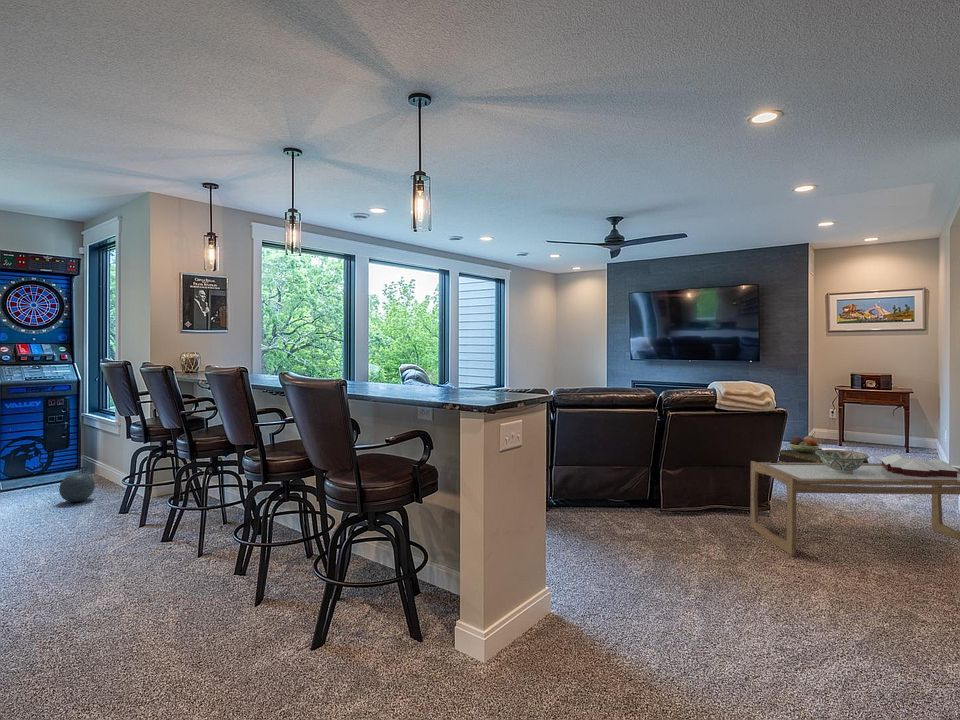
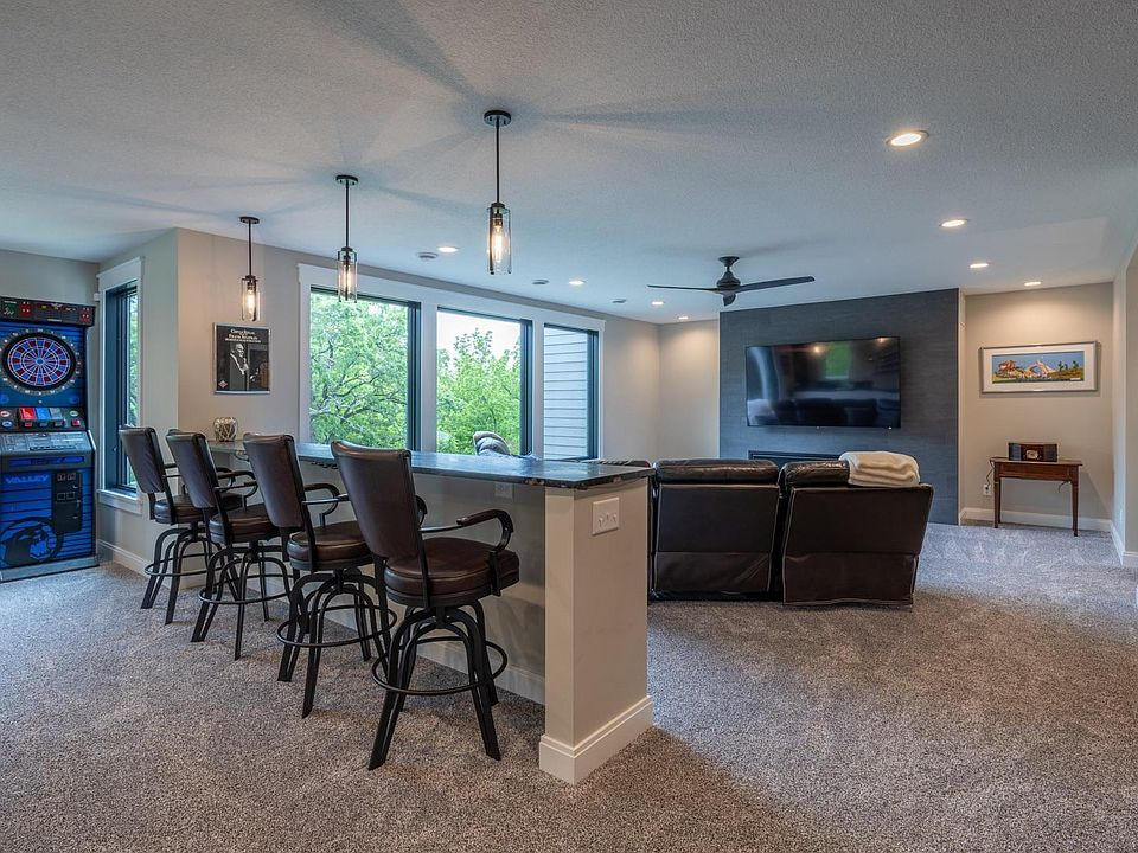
- decorative bowl (841, 459)
- coffee table (868, 493)
- side table (818, 456)
- ball (77, 487)
- books (918, 462)
